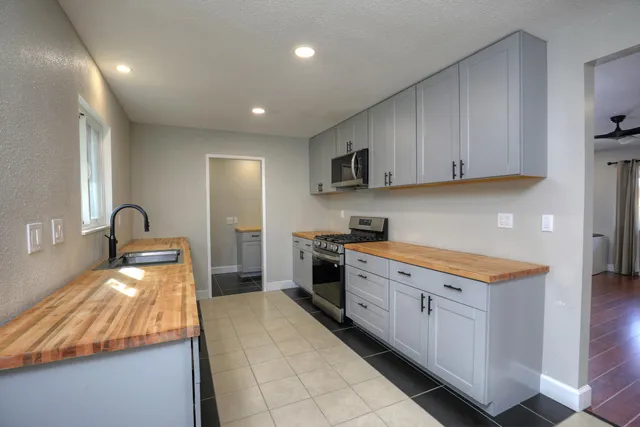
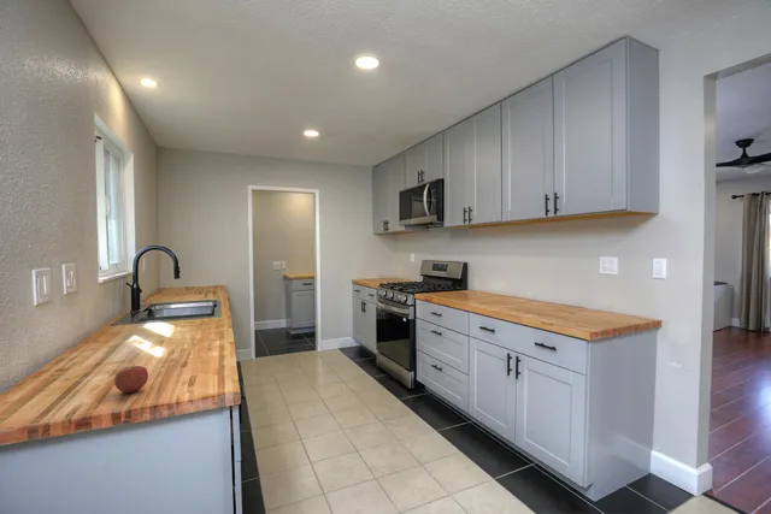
+ apple (131, 377)
